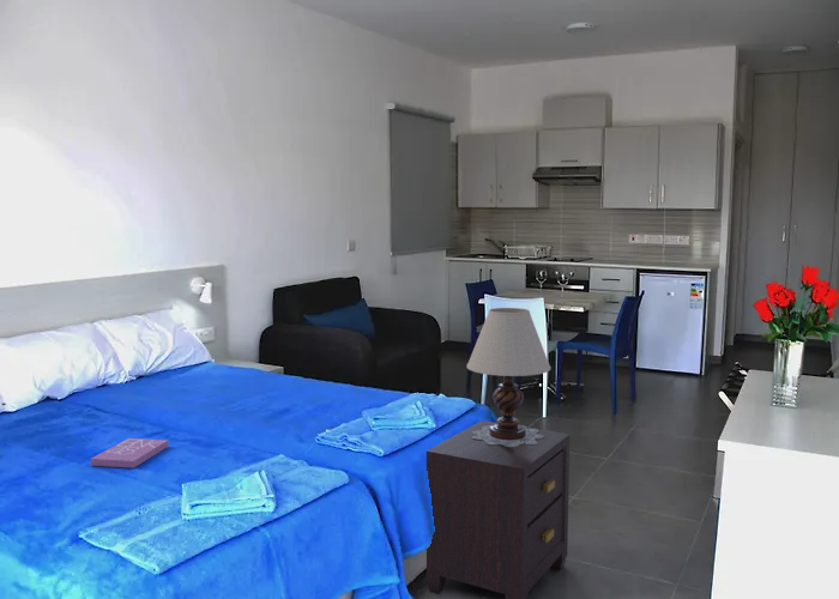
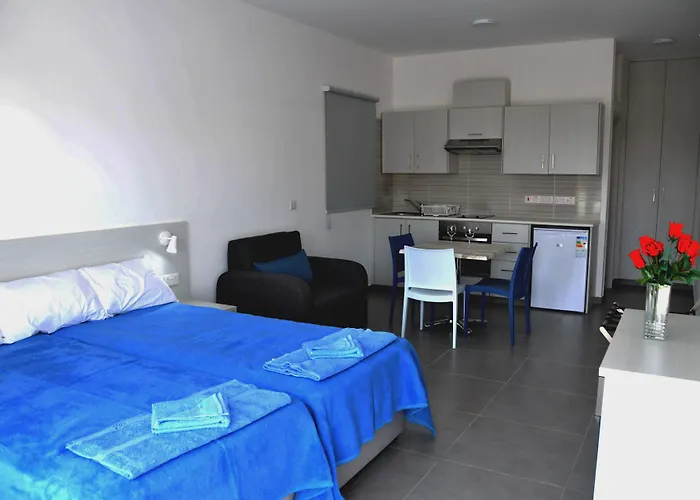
- table lamp (508, 373)
- book (131, 452)
- nightstand (501, 510)
